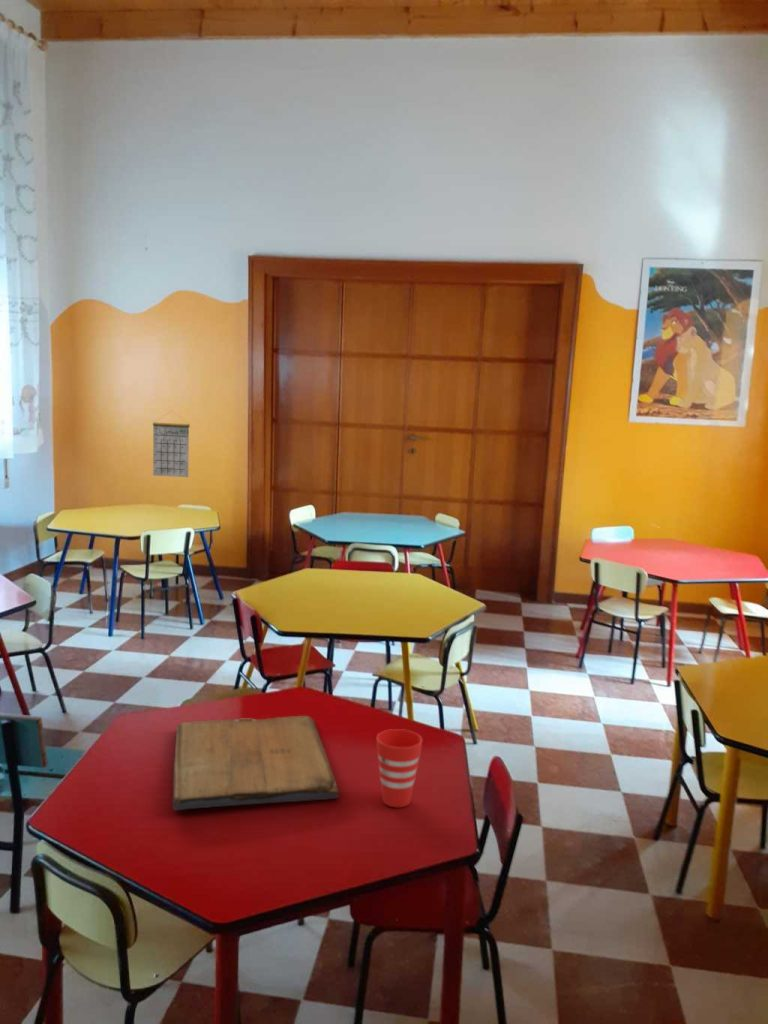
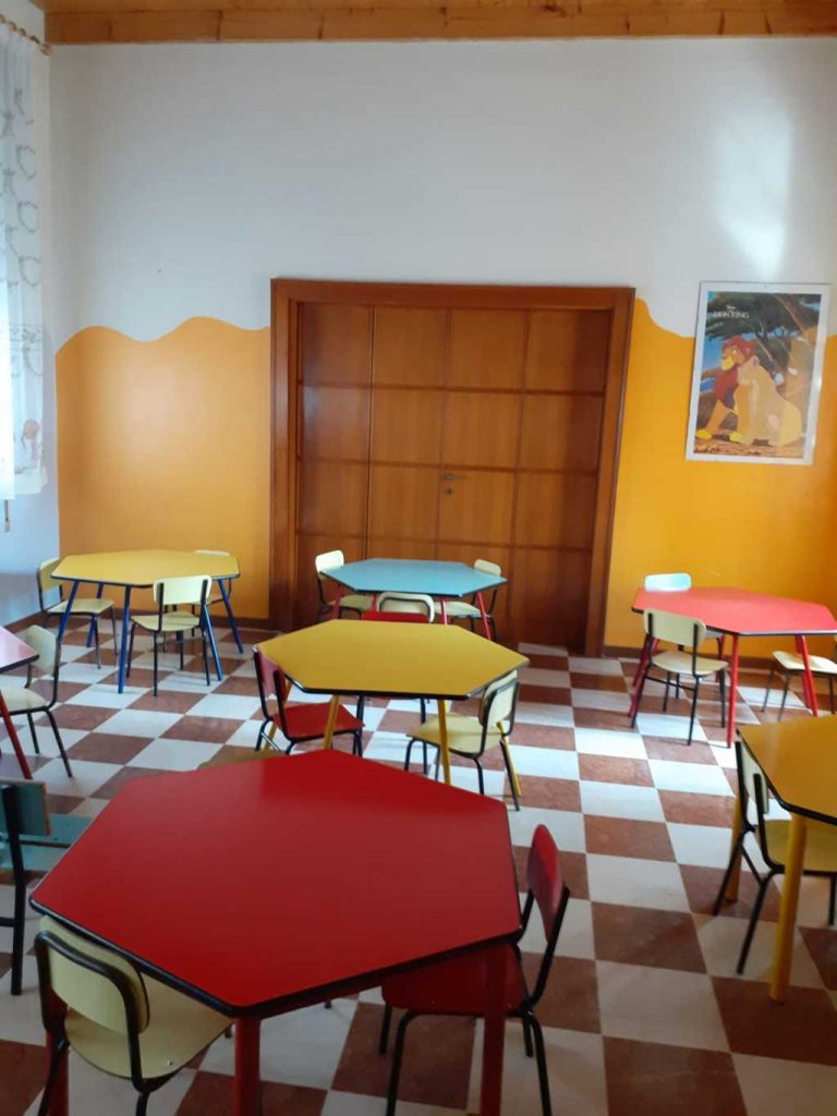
- religious icon (251, 756)
- calendar (171, 443)
- cup (398, 769)
